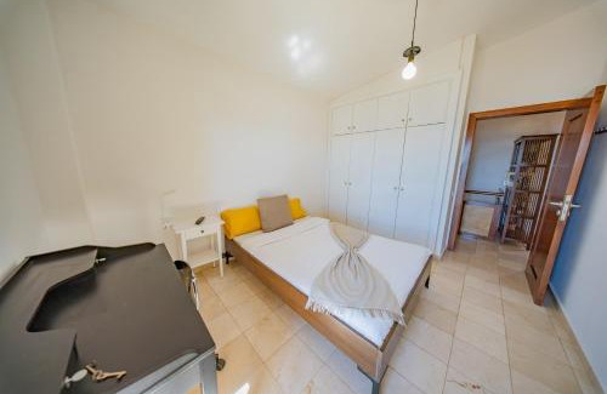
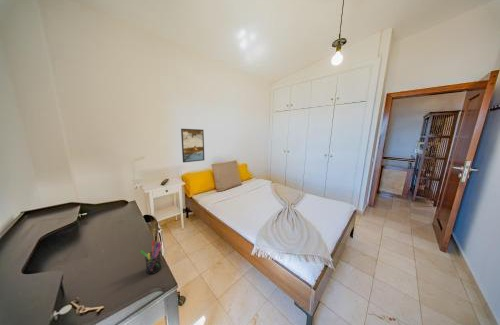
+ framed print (193, 145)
+ pen holder (151, 257)
